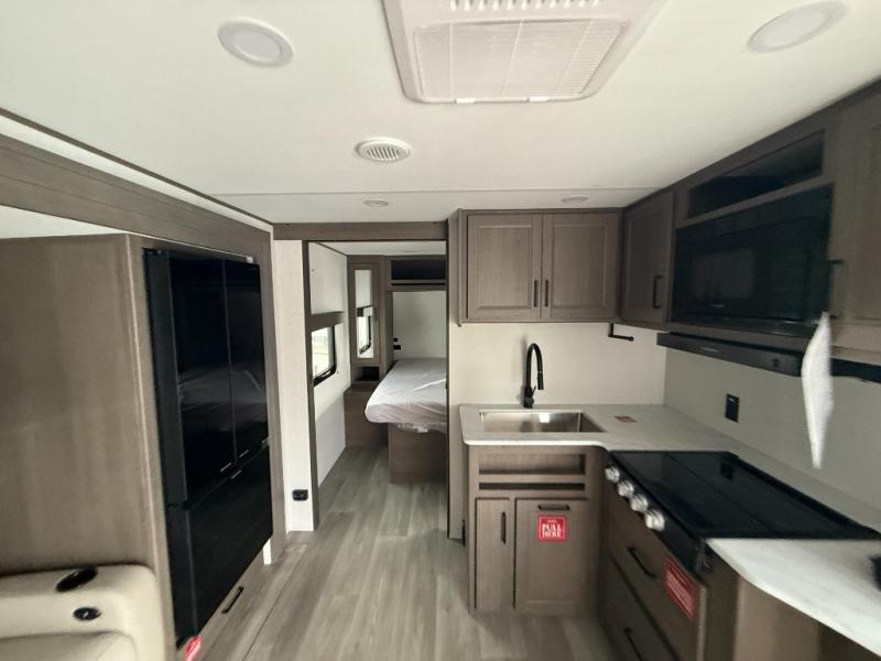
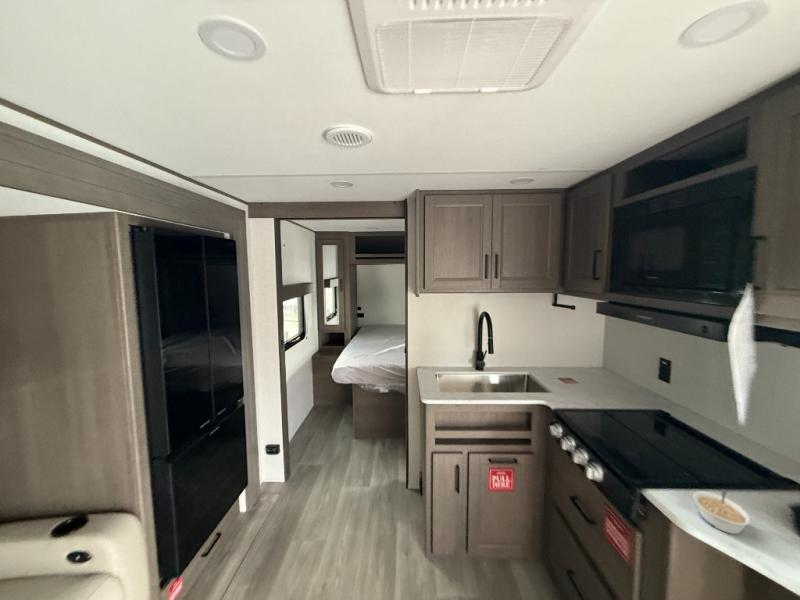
+ legume (719, 511)
